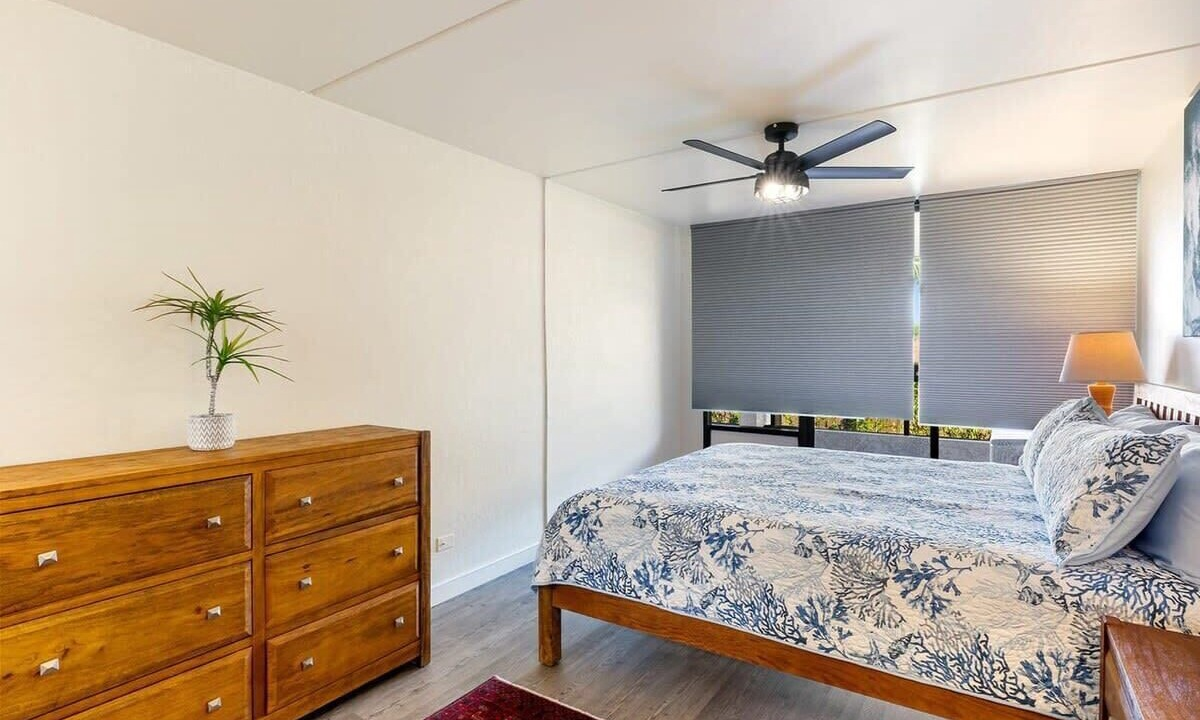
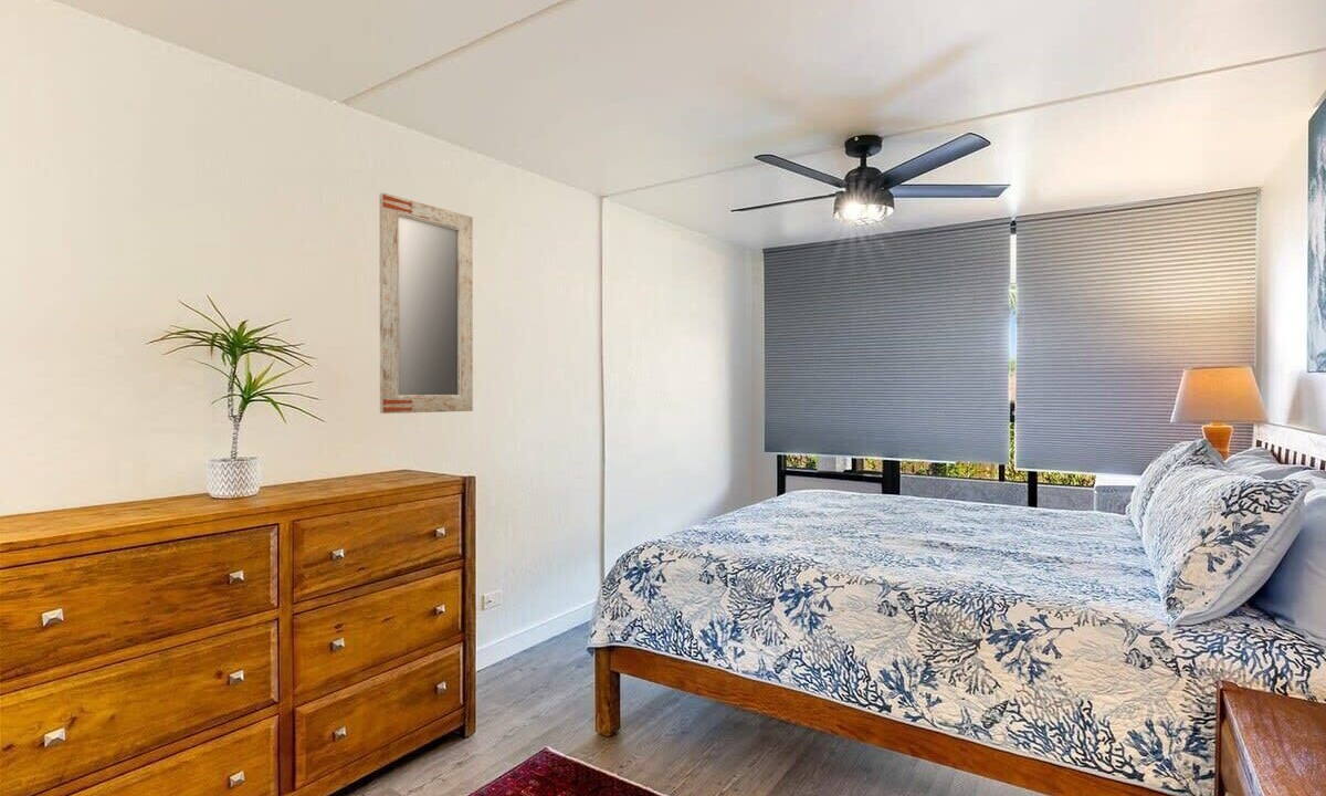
+ home mirror (429, 308)
